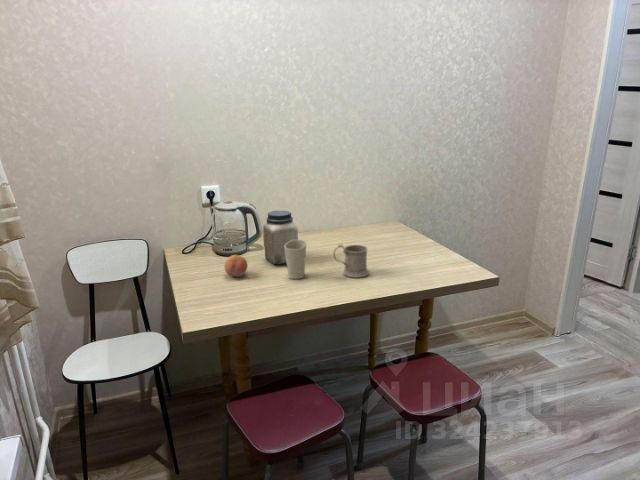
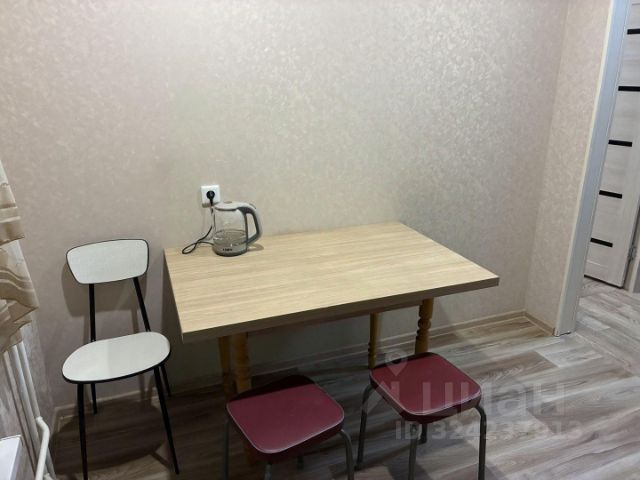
- mug (350, 258)
- fruit (235, 265)
- jar (280, 236)
- cup (295, 259)
